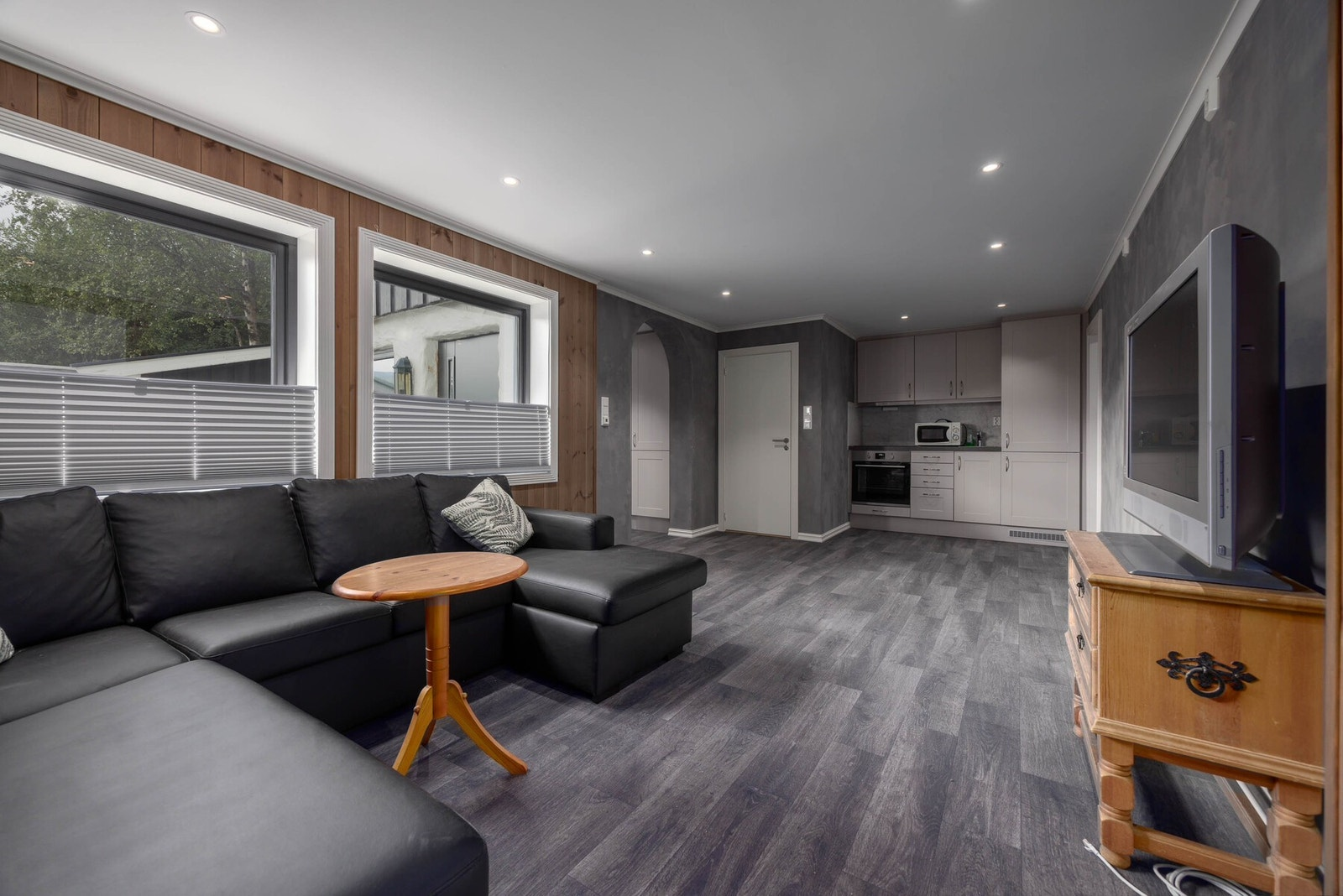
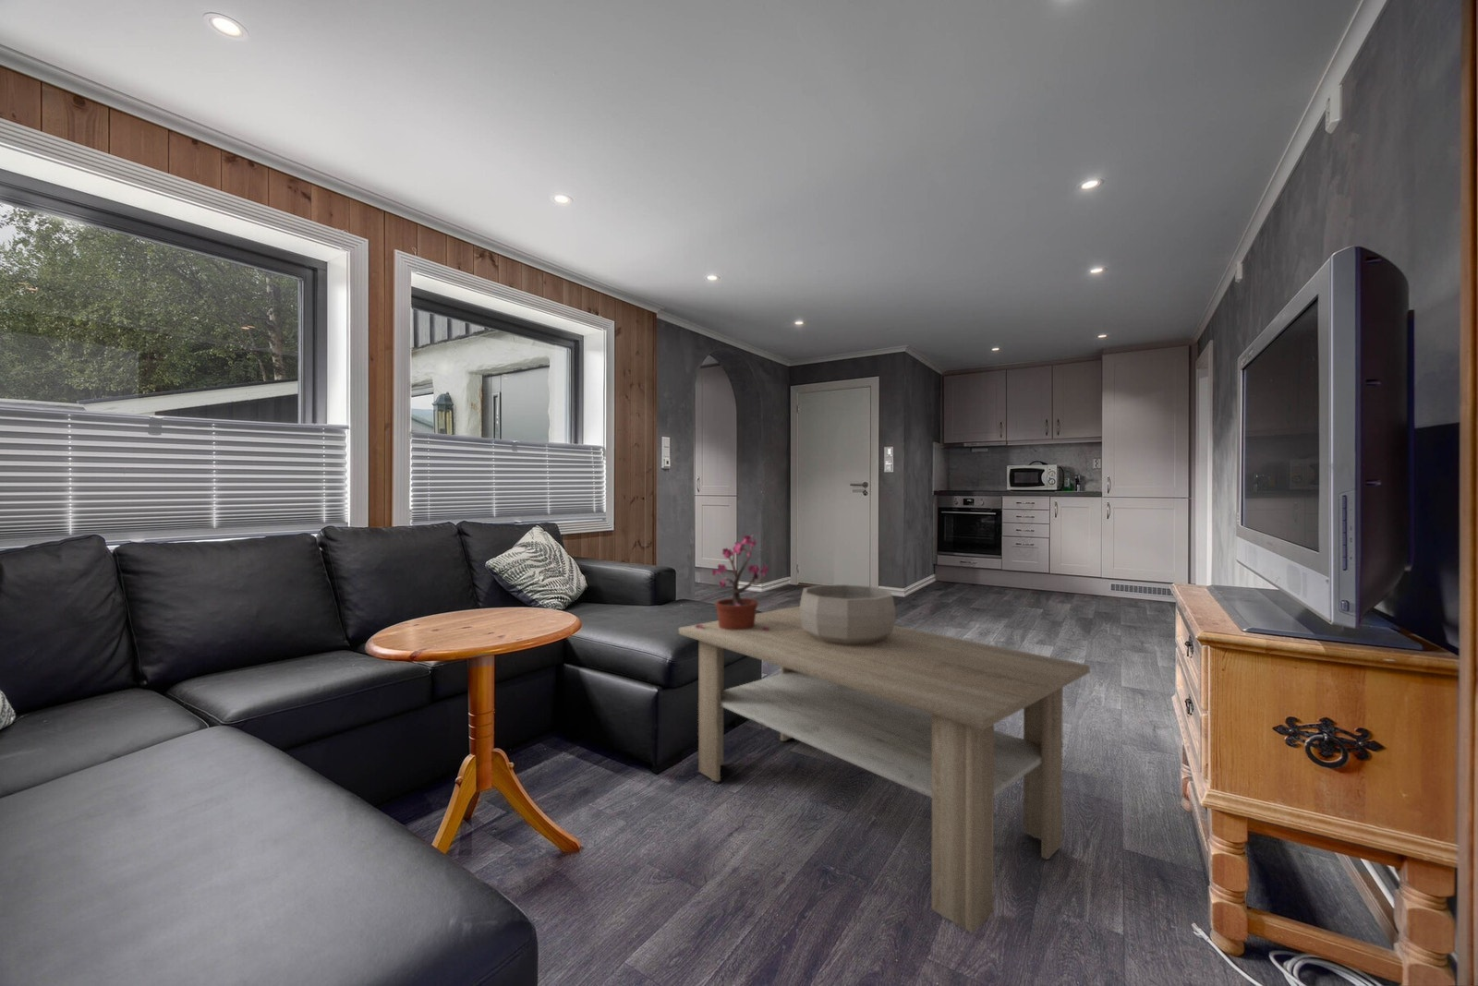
+ coffee table (860, 725)
+ potted plant (732, 580)
+ decorative bowl (846, 613)
